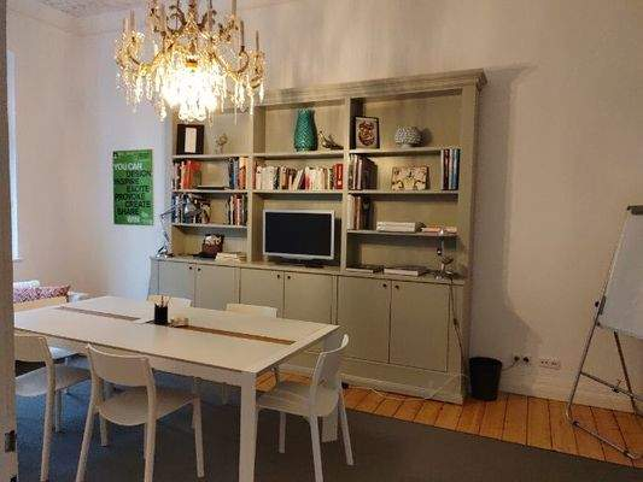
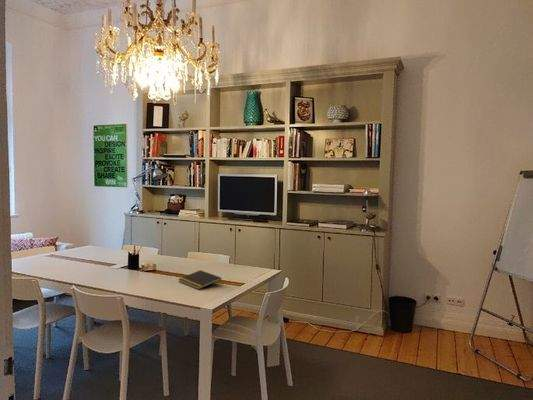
+ notepad (199, 279)
